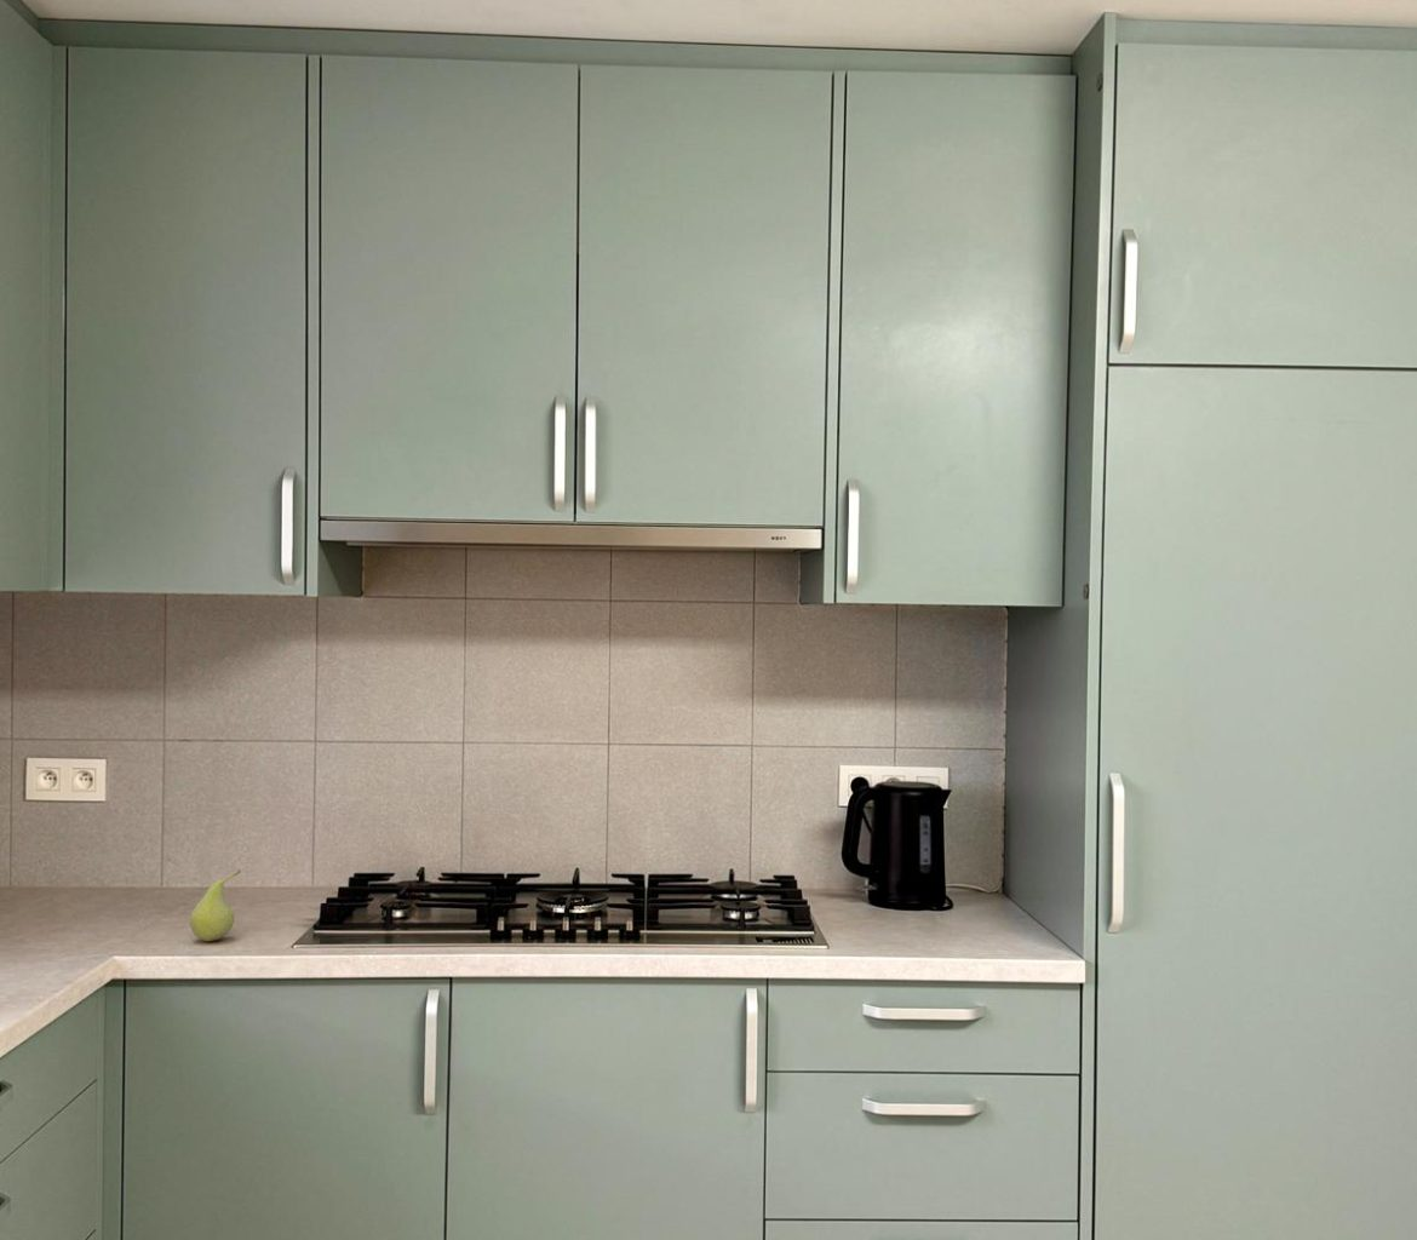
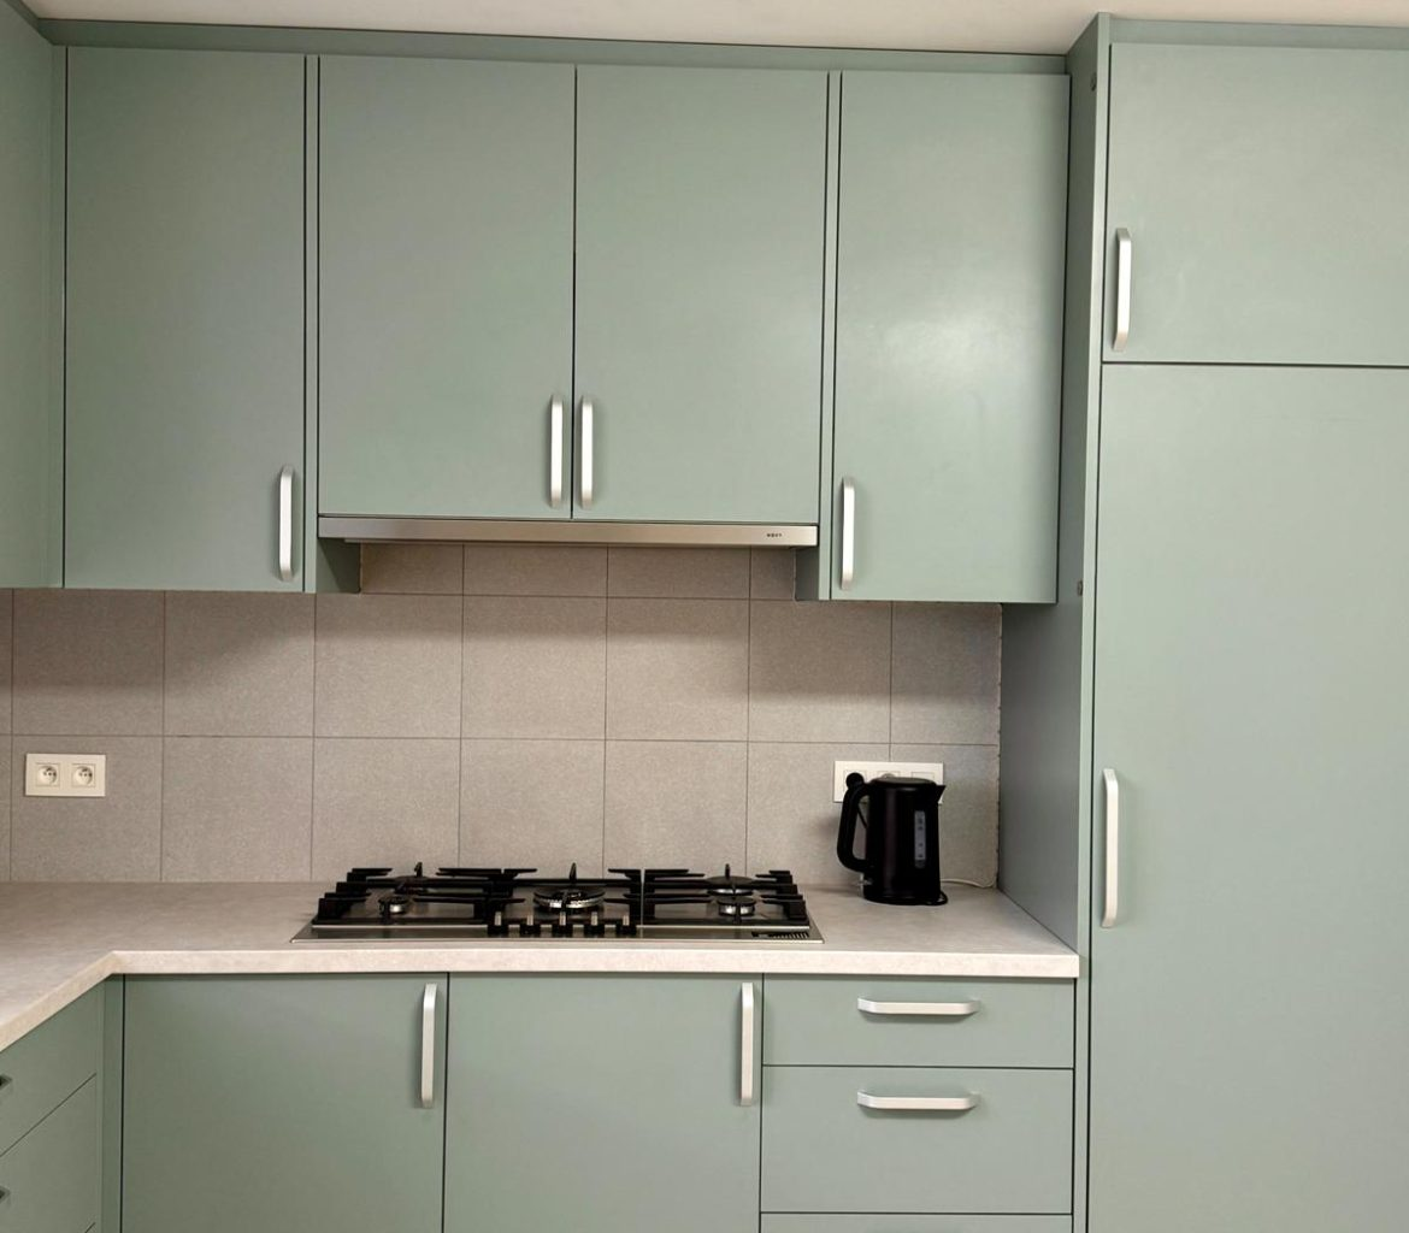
- fruit (214, 905)
